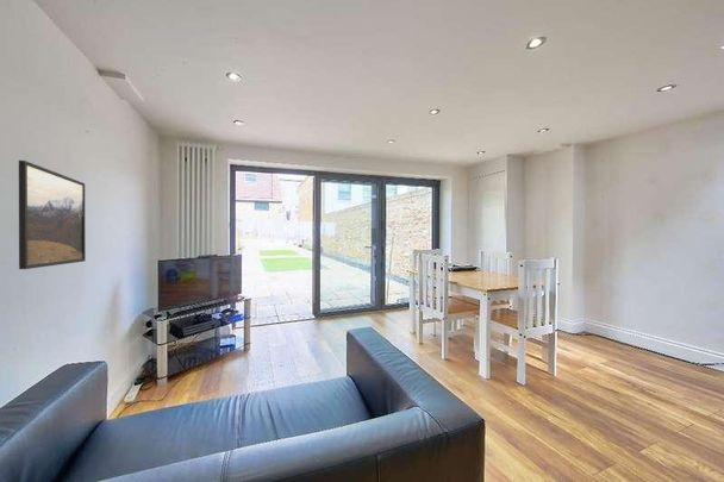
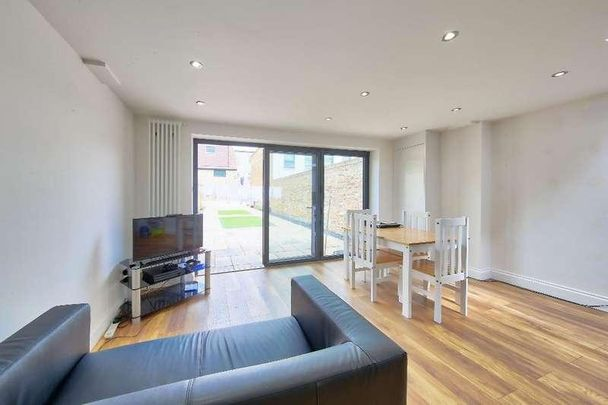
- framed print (57, 219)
